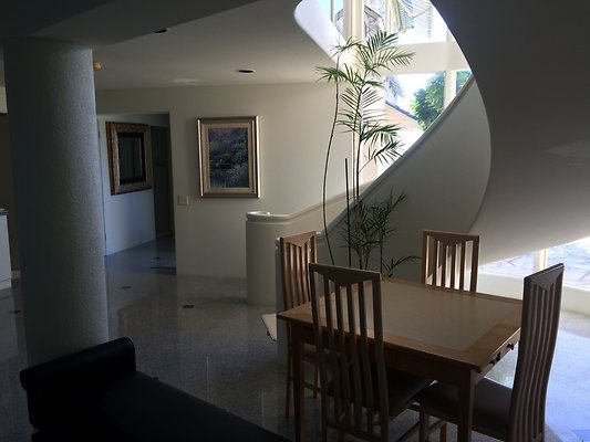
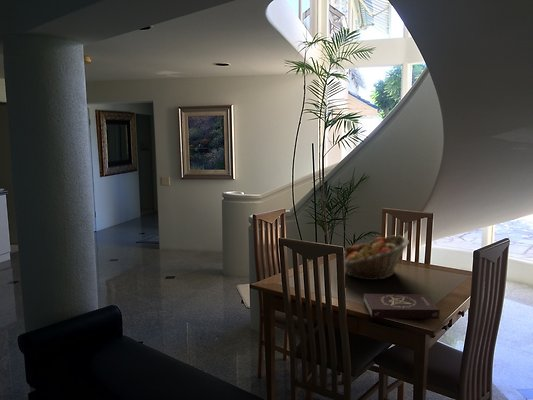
+ book (399, 305)
+ fruit basket (373, 255)
